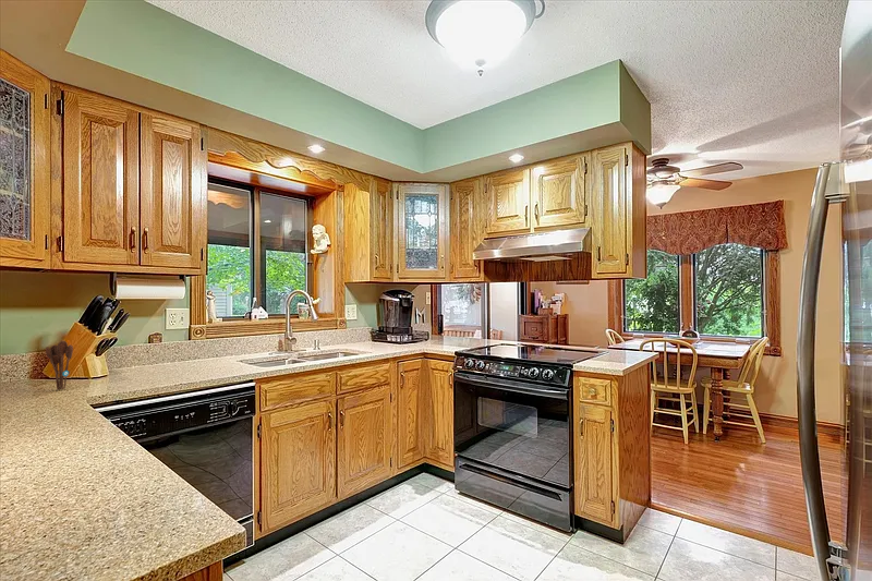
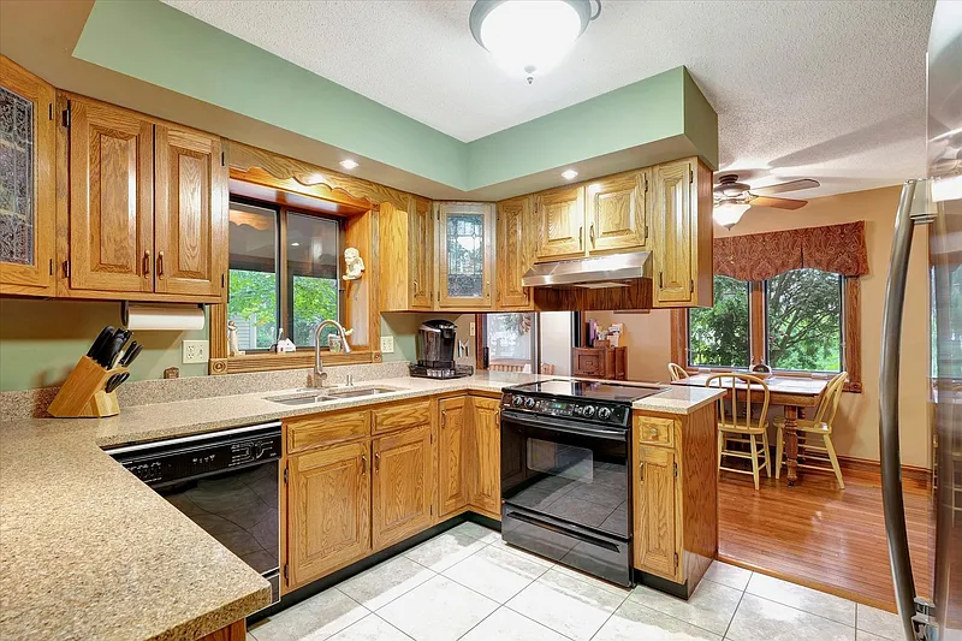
- utensil holder (60, 364)
